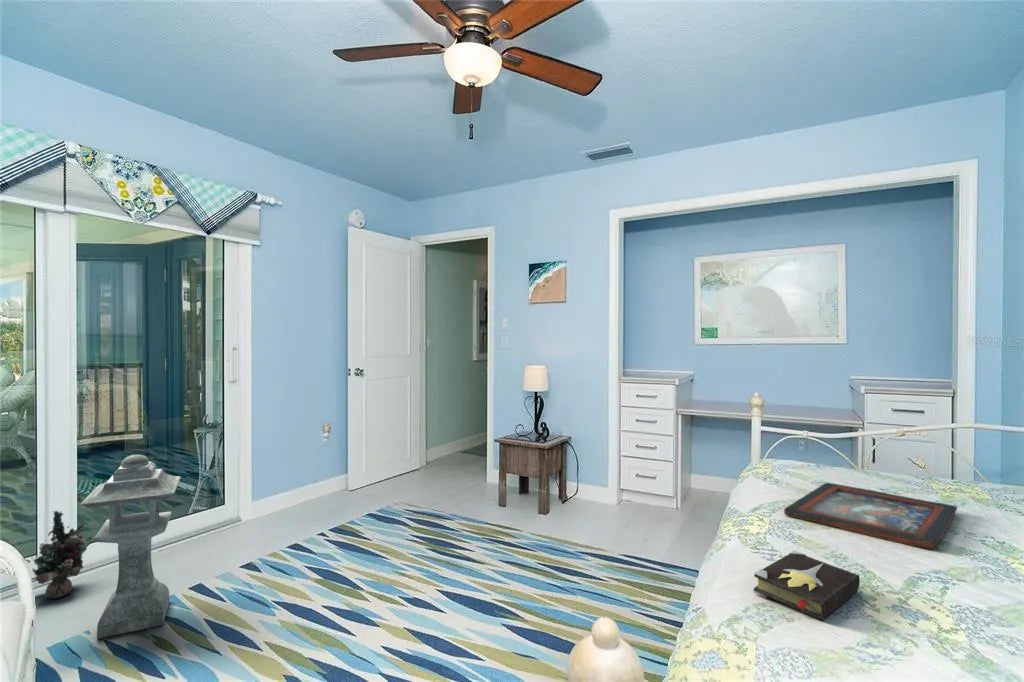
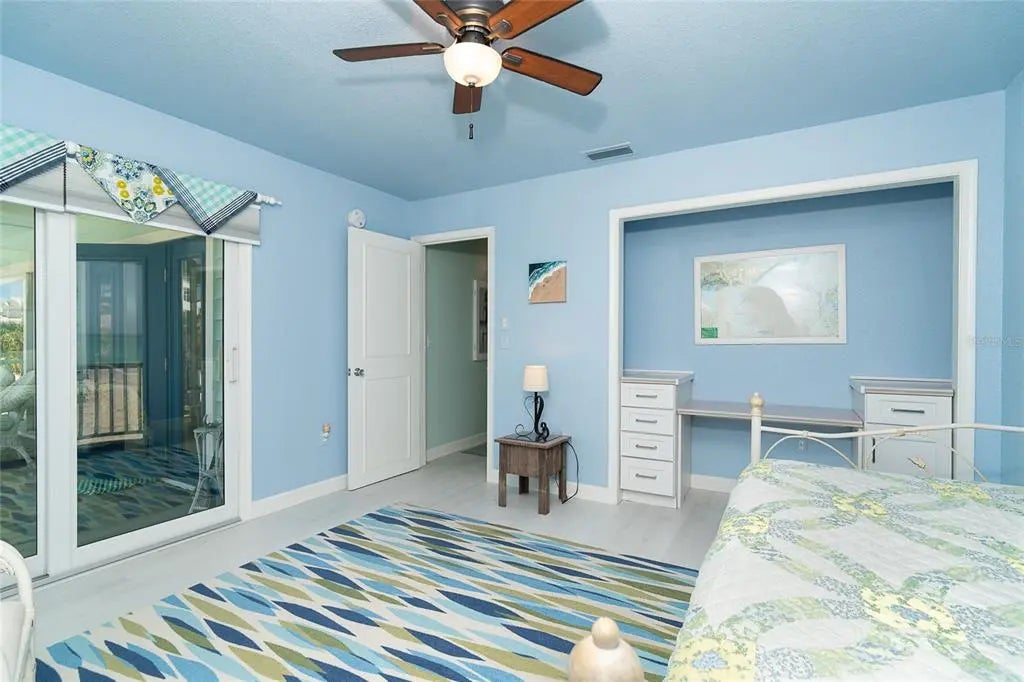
- decorative plant (61, 551)
- hardback book (806, 581)
- lantern (135, 537)
- decorative tray (871, 510)
